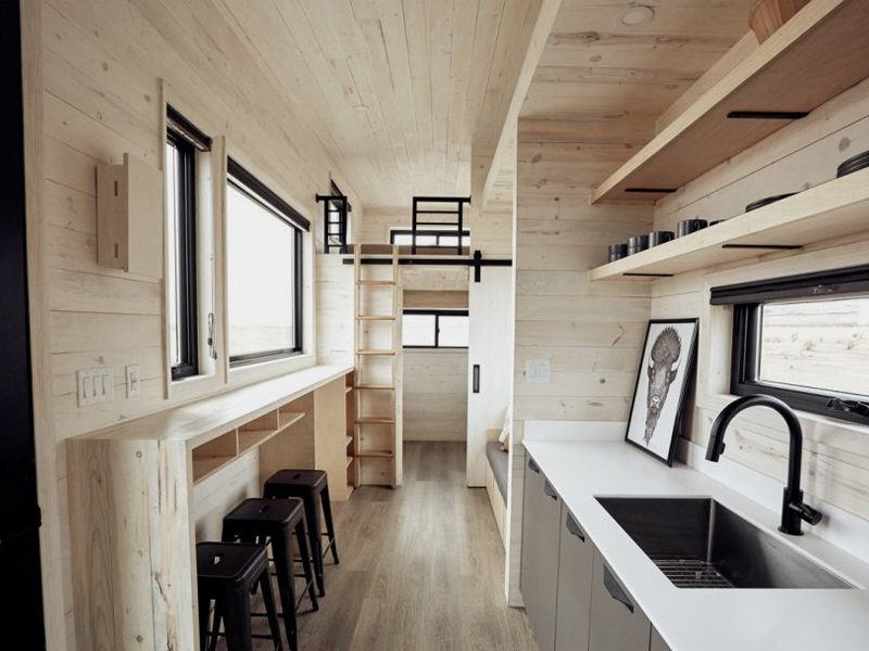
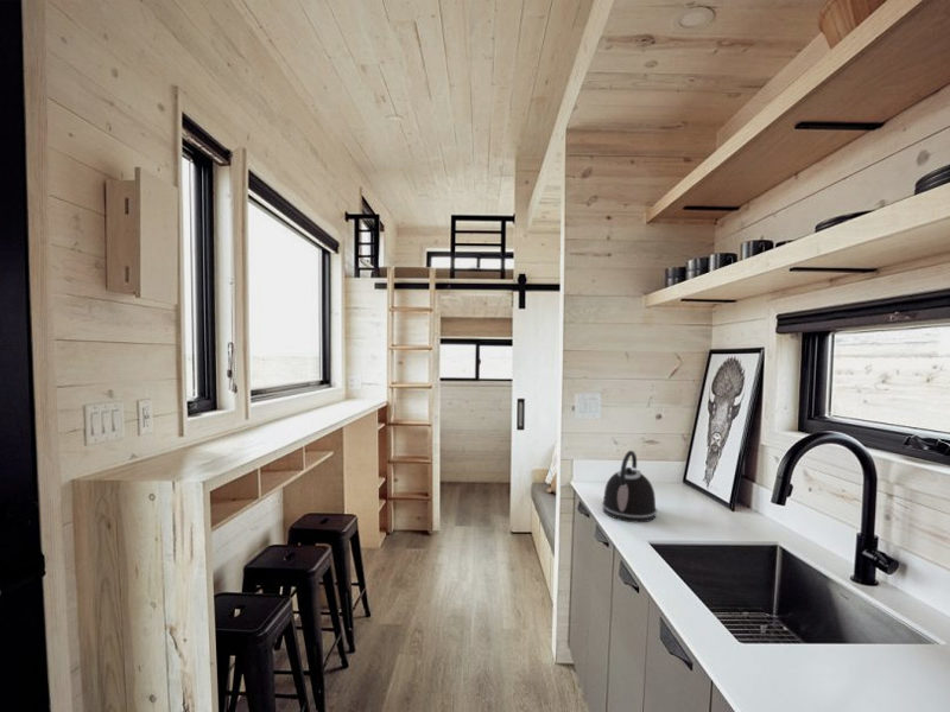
+ kettle (629, 481)
